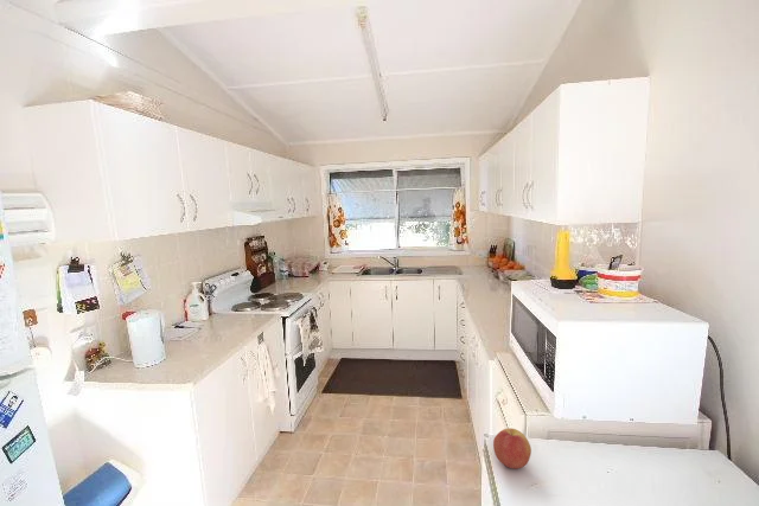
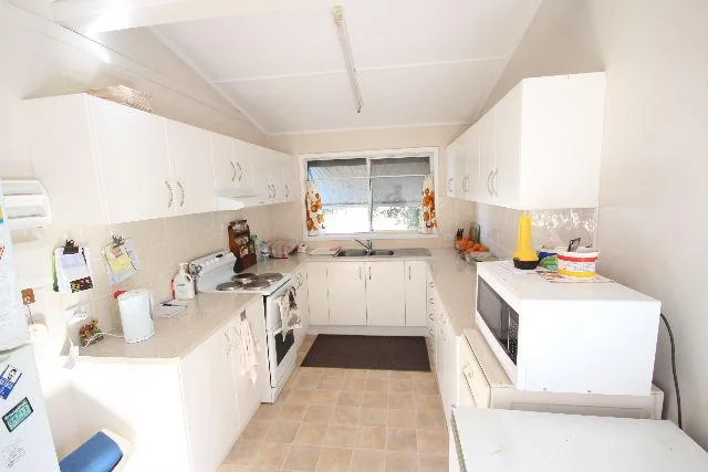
- apple (511, 447)
